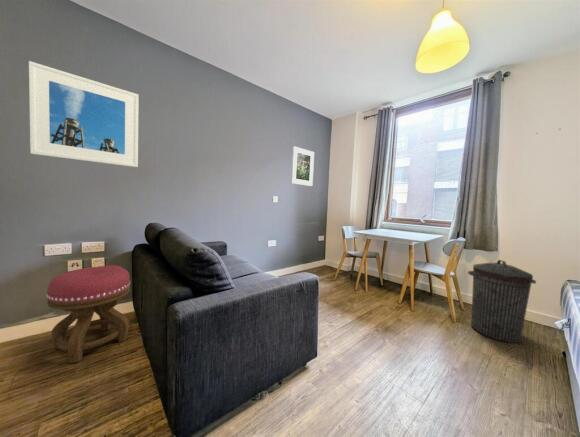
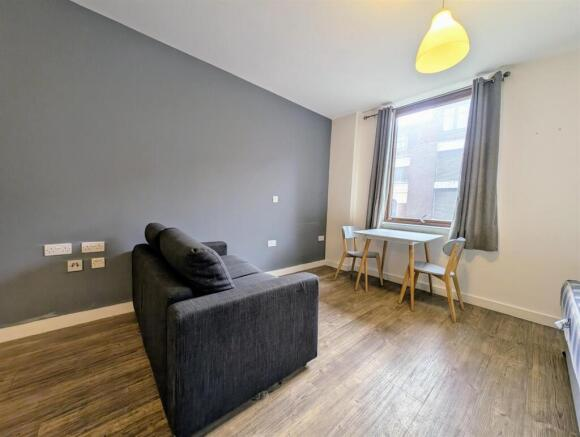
- ottoman (92, 307)
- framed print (303, 167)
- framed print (90, 121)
- trash can (498, 296)
